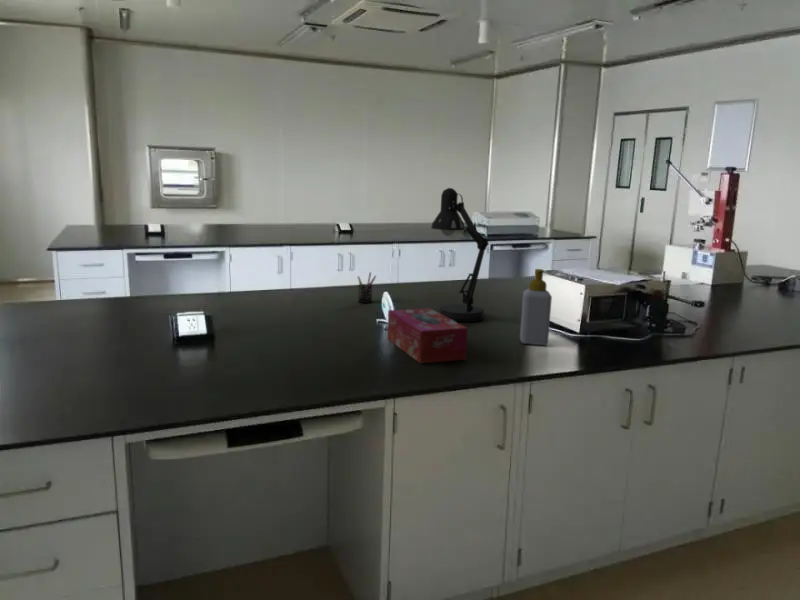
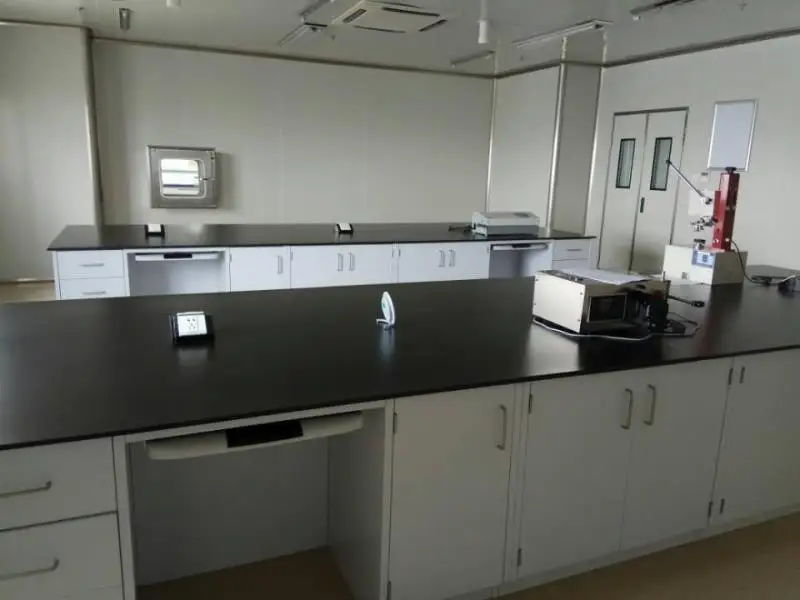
- soap bottle (536, 306)
- pen holder (364, 287)
- desk lamp (477, 256)
- tissue box (425, 333)
